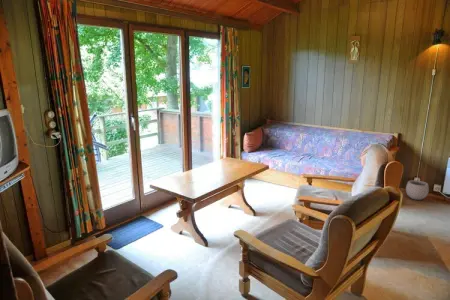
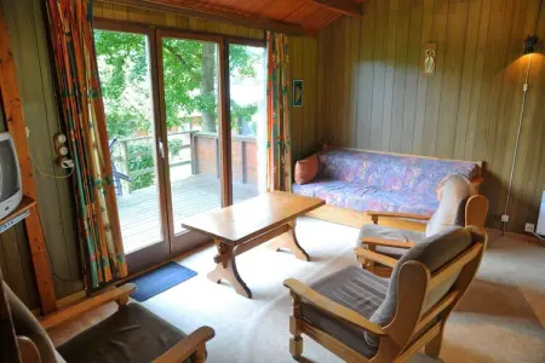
- plant pot (417, 187)
